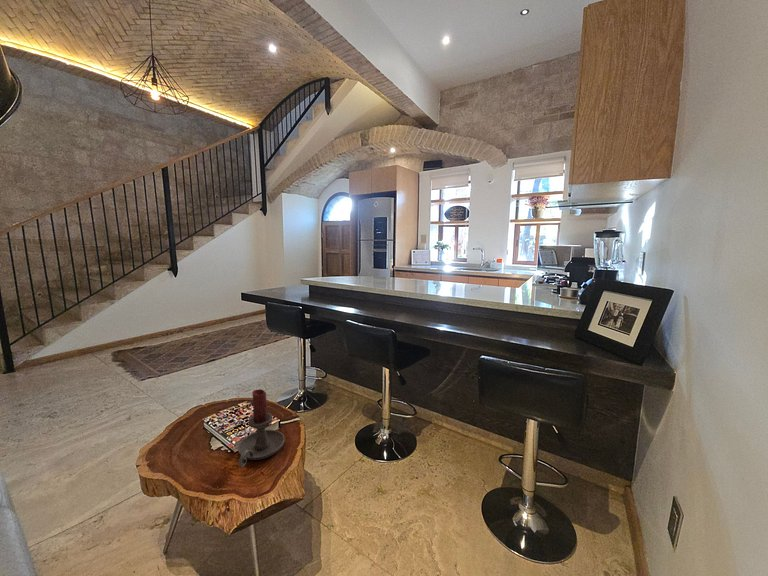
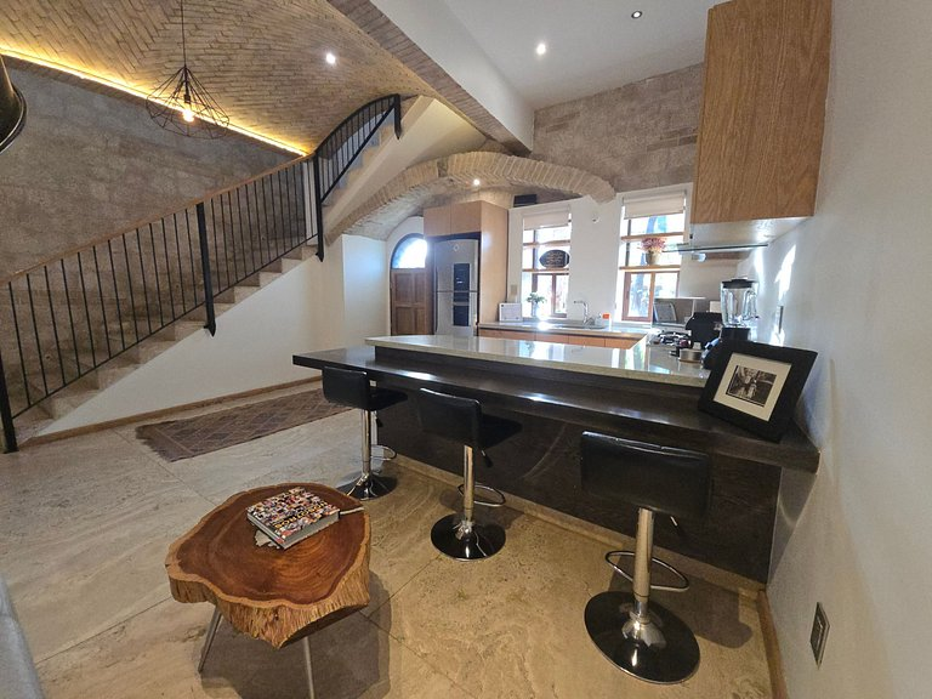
- candle holder (256, 423)
